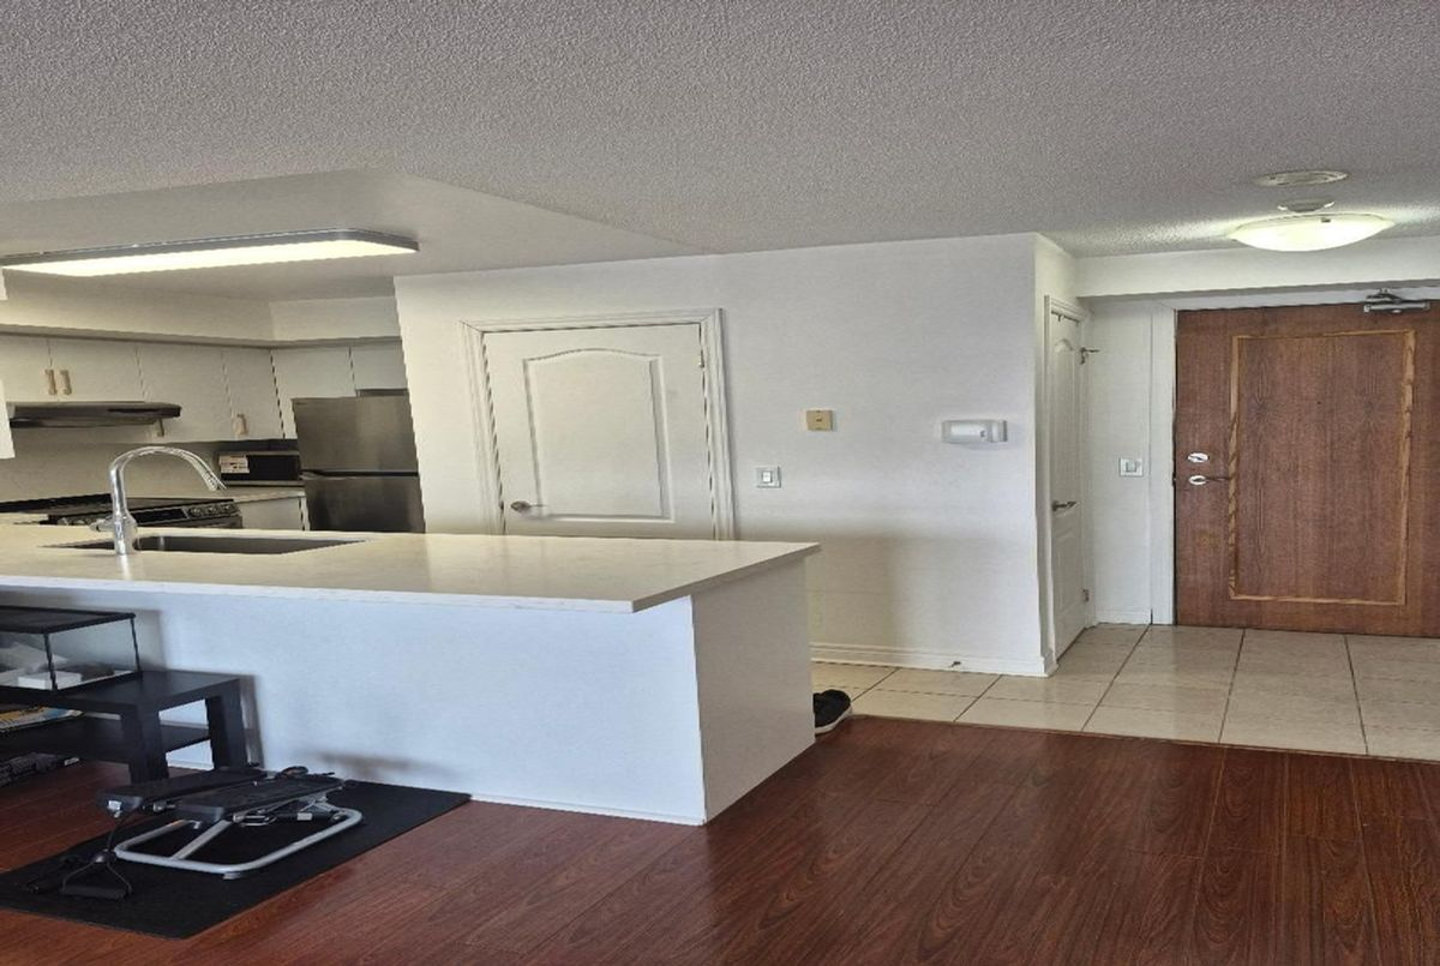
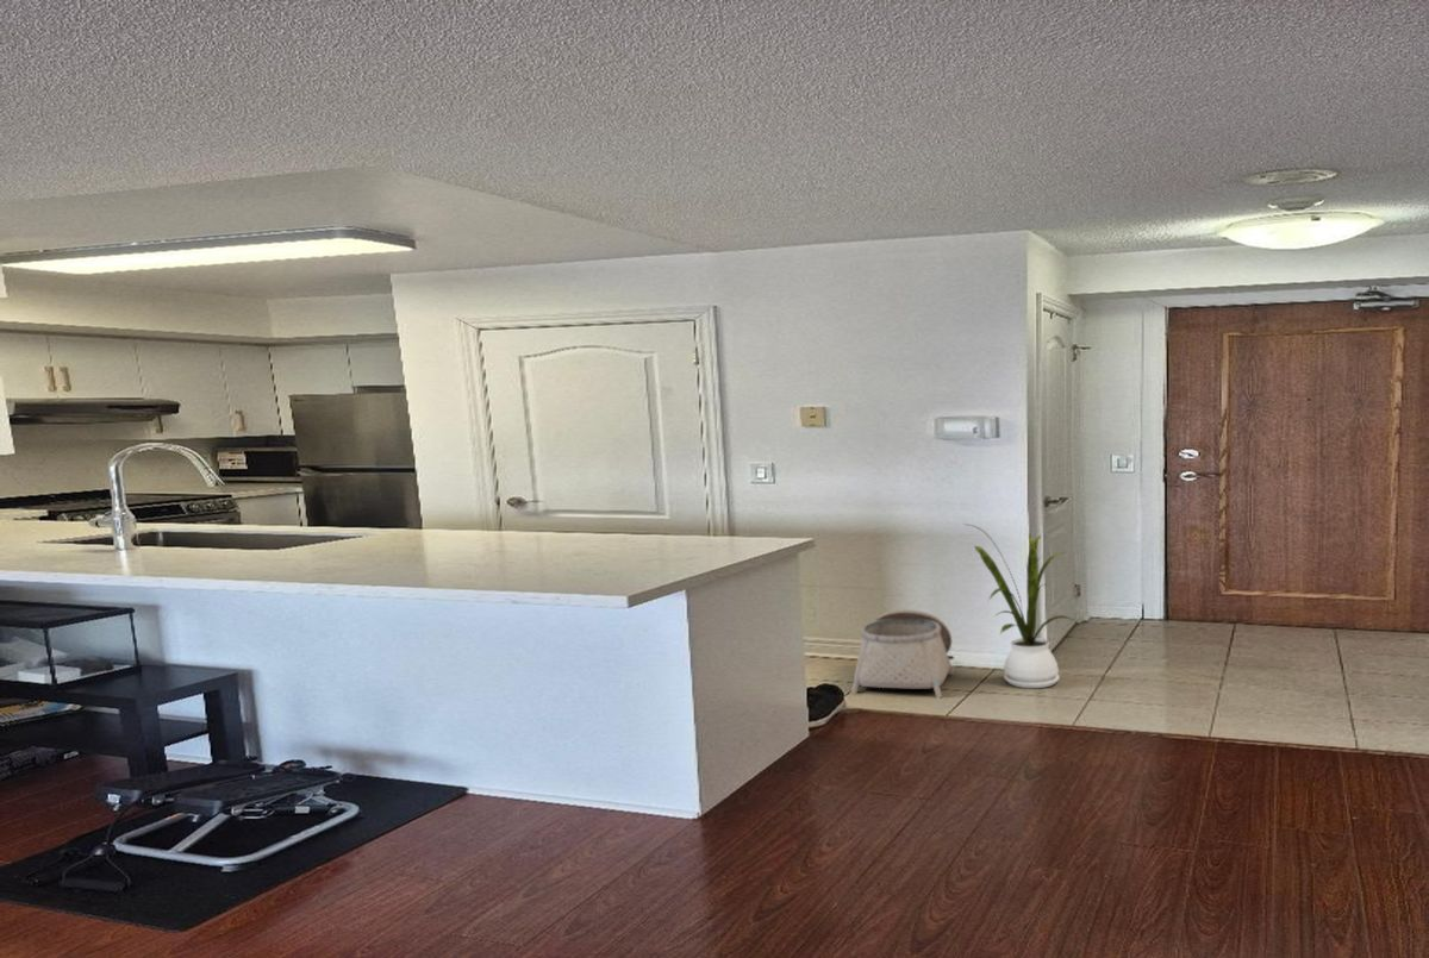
+ house plant (1021, 602)
+ basket (904, 646)
